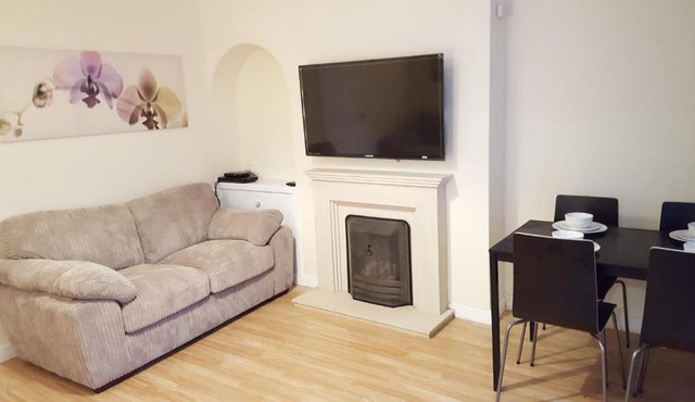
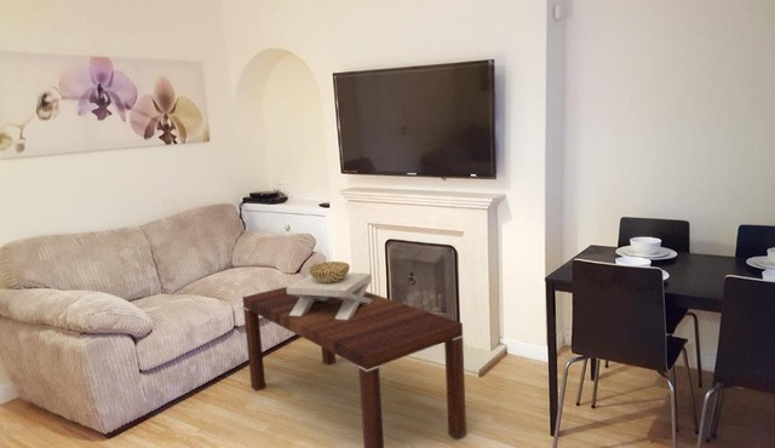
+ decorative bowl (331, 286)
+ coffee table (345, 358)
